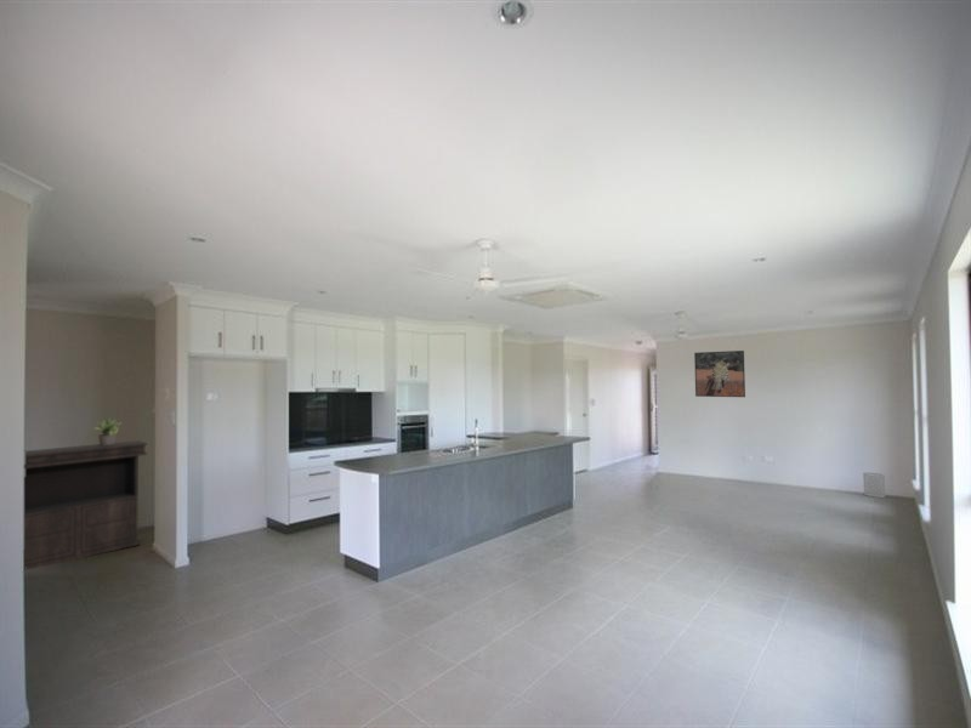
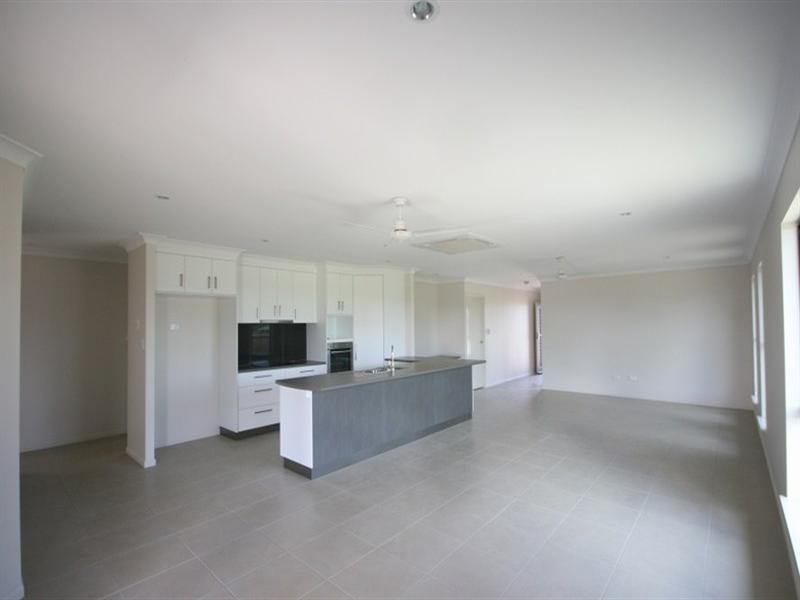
- potted plant (106, 431)
- wastebasket (874, 484)
- console table (74, 501)
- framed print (719, 374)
